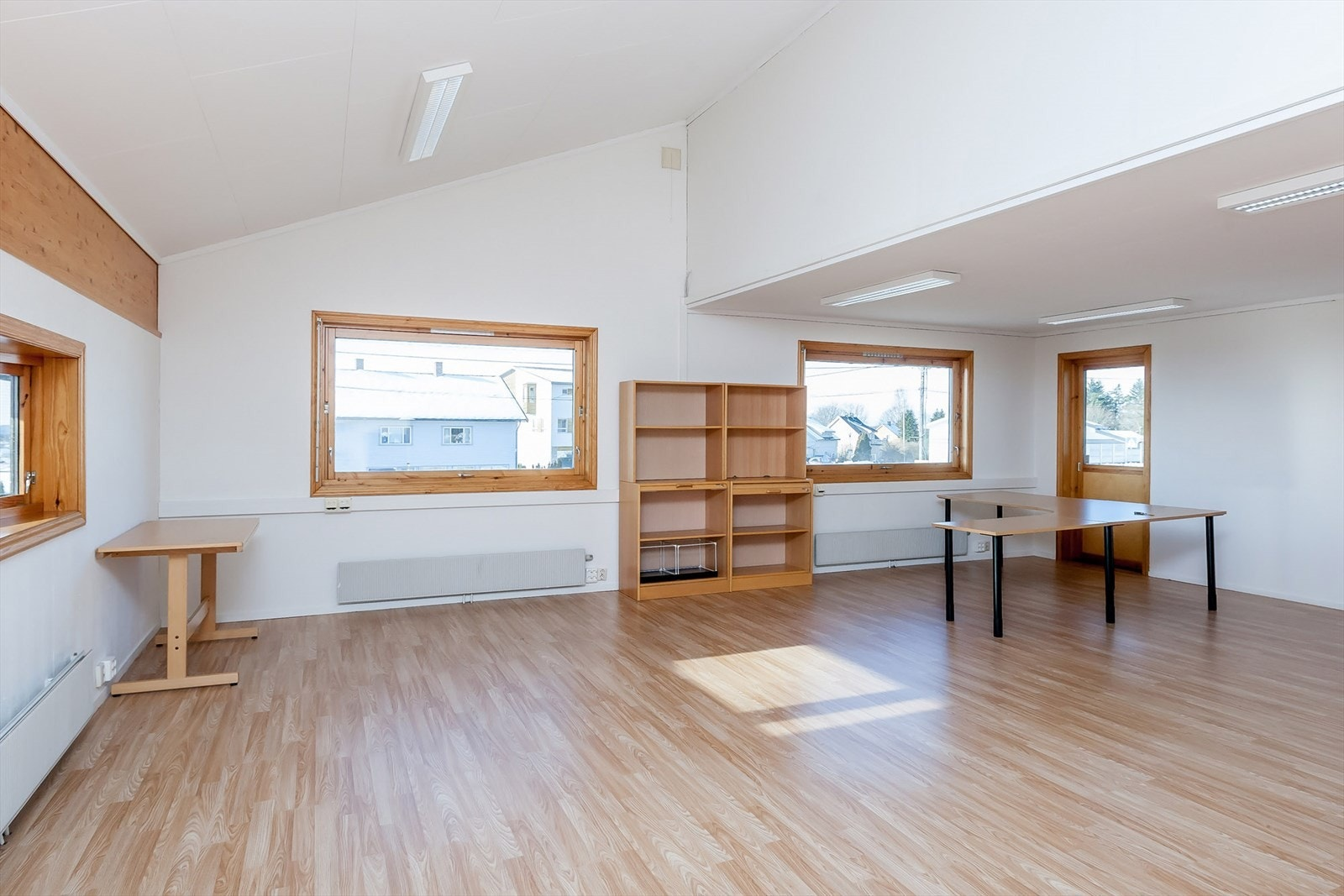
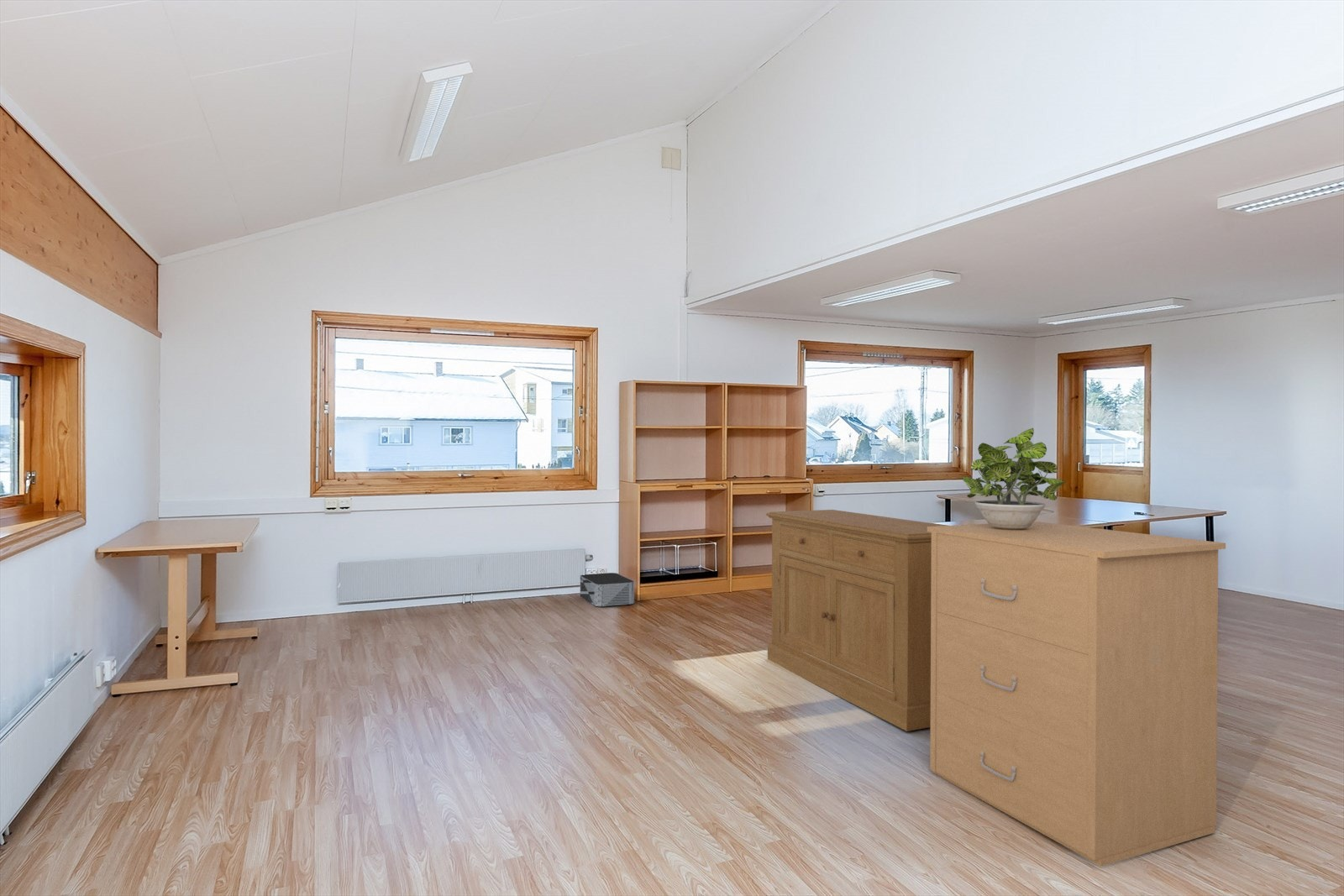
+ filing cabinet (1062, 667)
+ sideboard (862, 603)
+ storage bin (606, 589)
+ potted plant (1011, 478)
